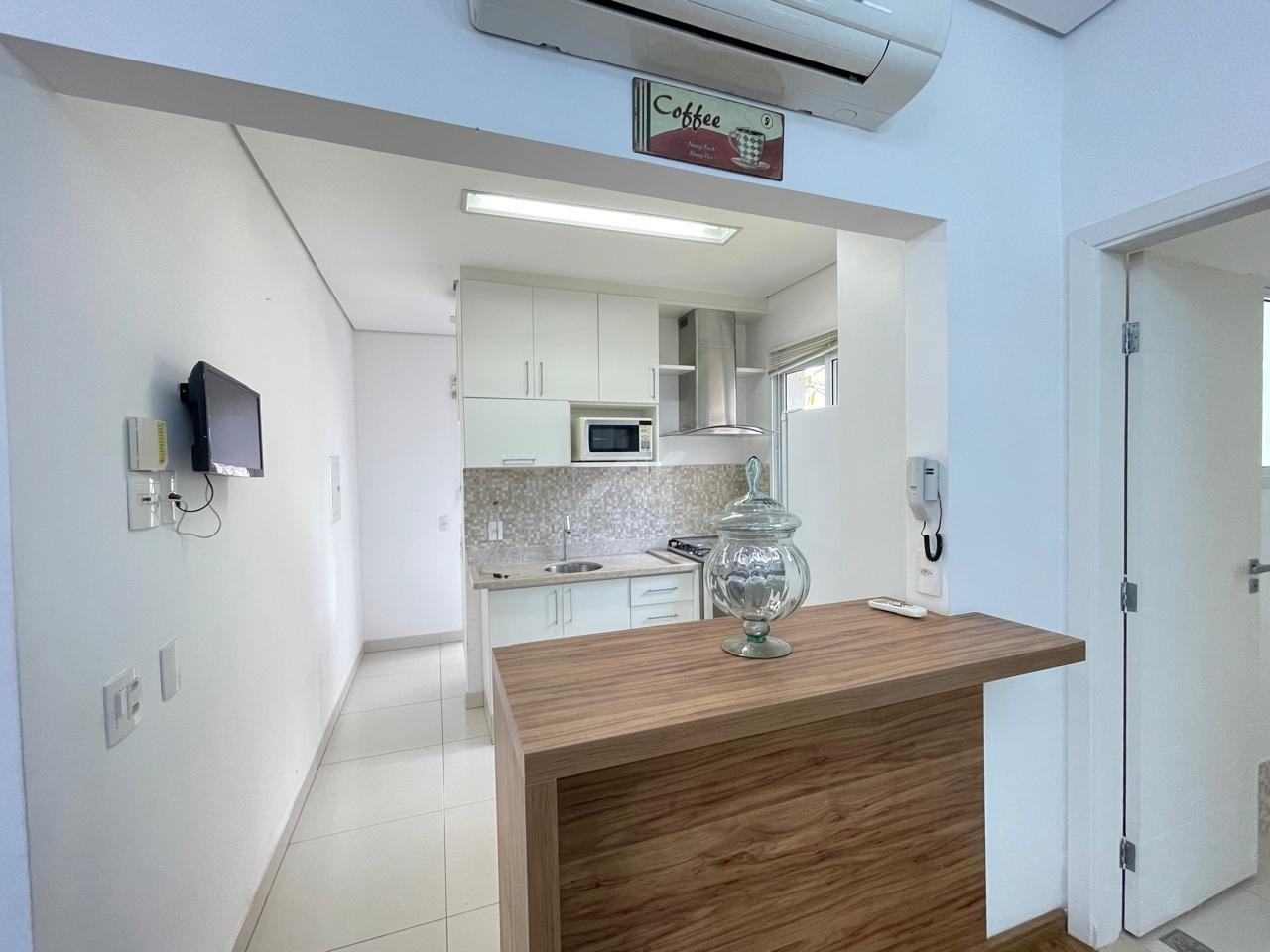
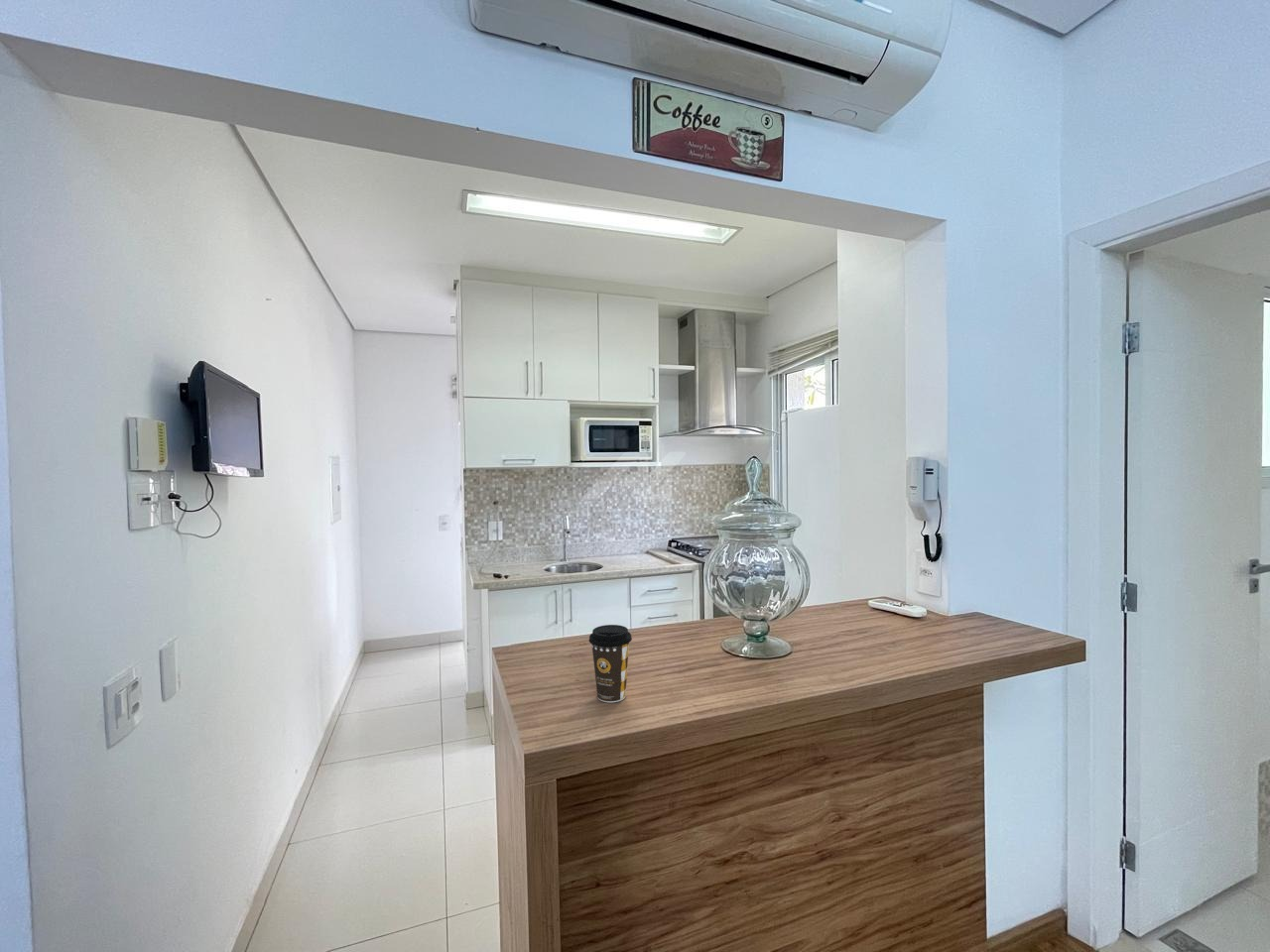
+ coffee cup (610, 662)
